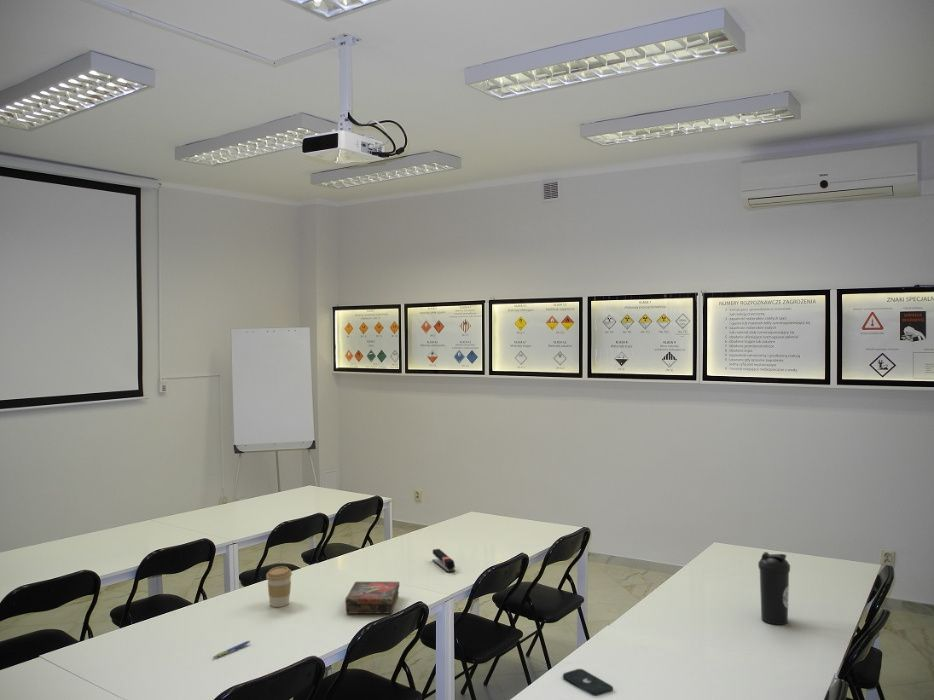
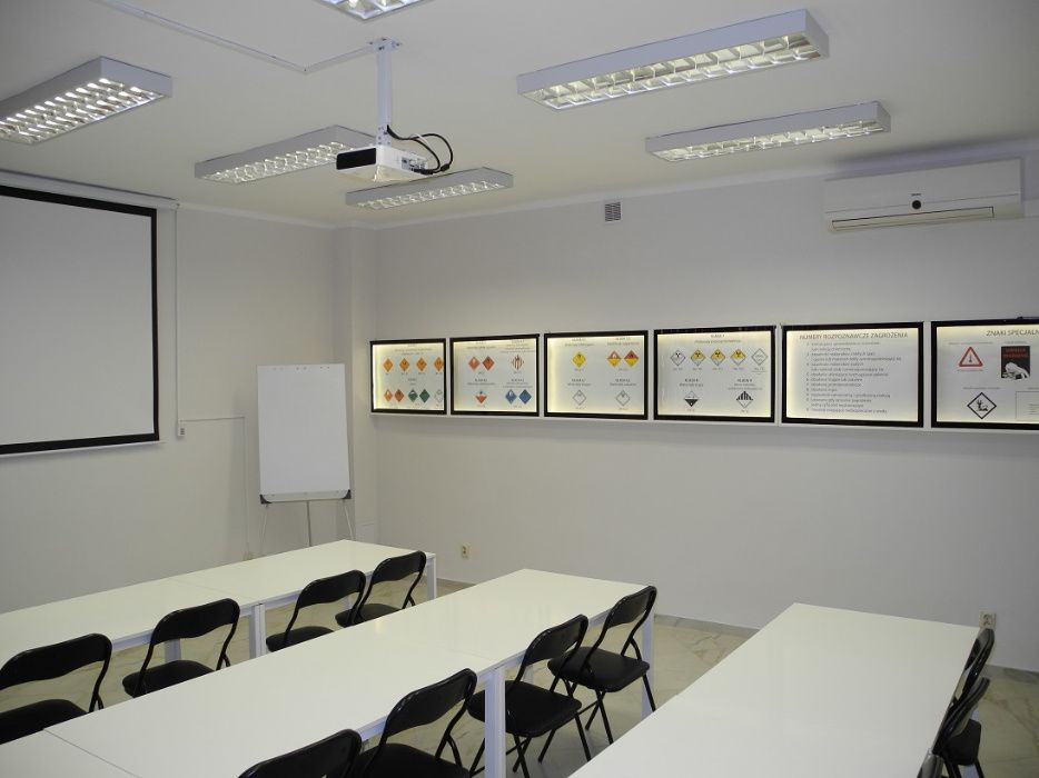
- pen (231, 649)
- water bottle (774, 587)
- book (373, 597)
- smartphone (587, 681)
- coffee cup (279, 586)
- stapler (443, 560)
